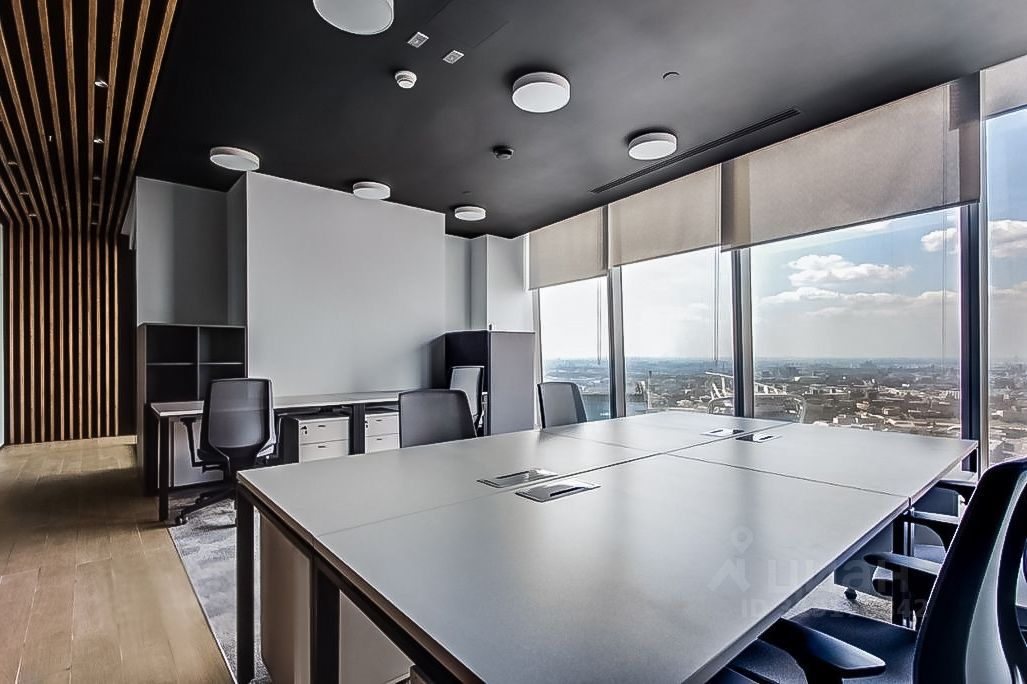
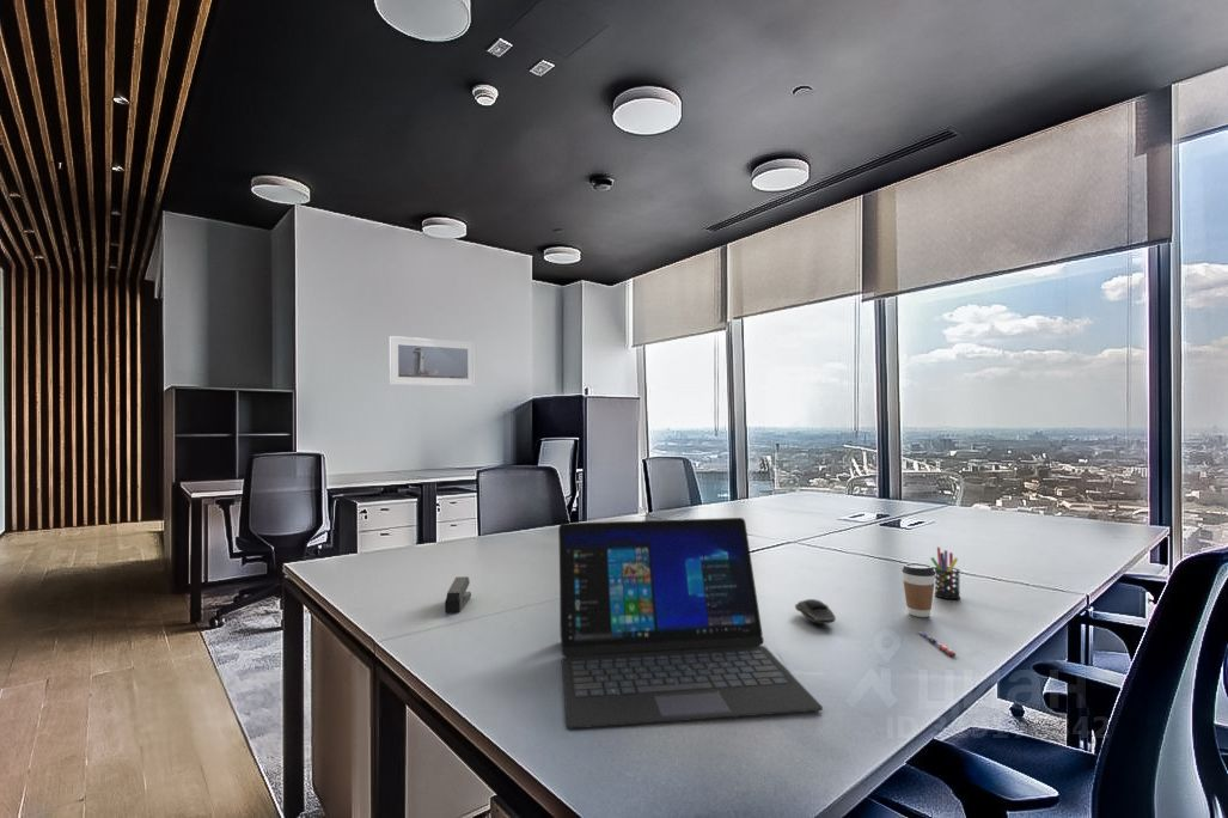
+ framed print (434, 362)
+ pen (935, 641)
+ stapler (458, 592)
+ computer mouse (815, 610)
+ laptop (672, 603)
+ pen holder (943, 572)
+ coffee cup (918, 590)
